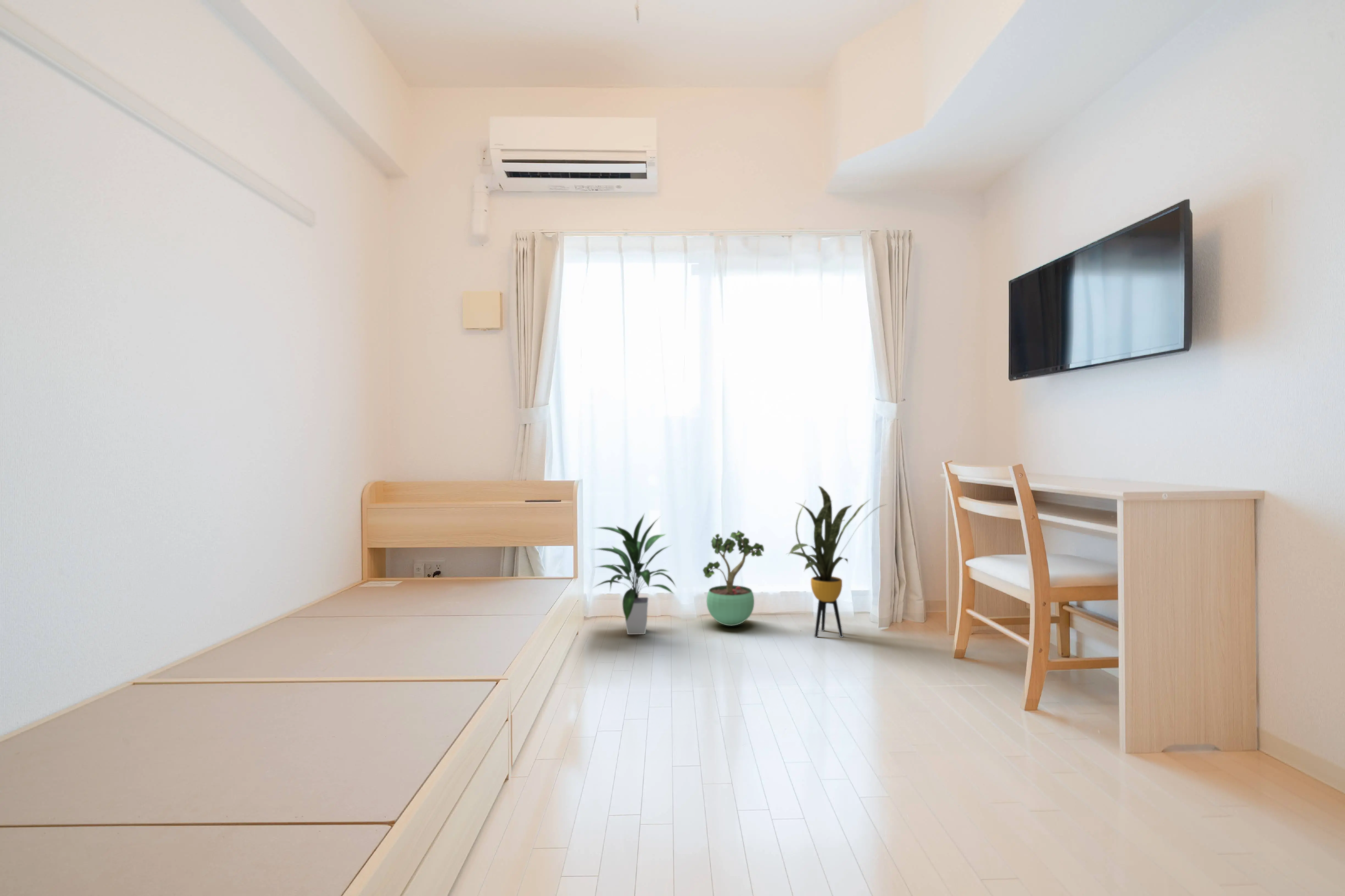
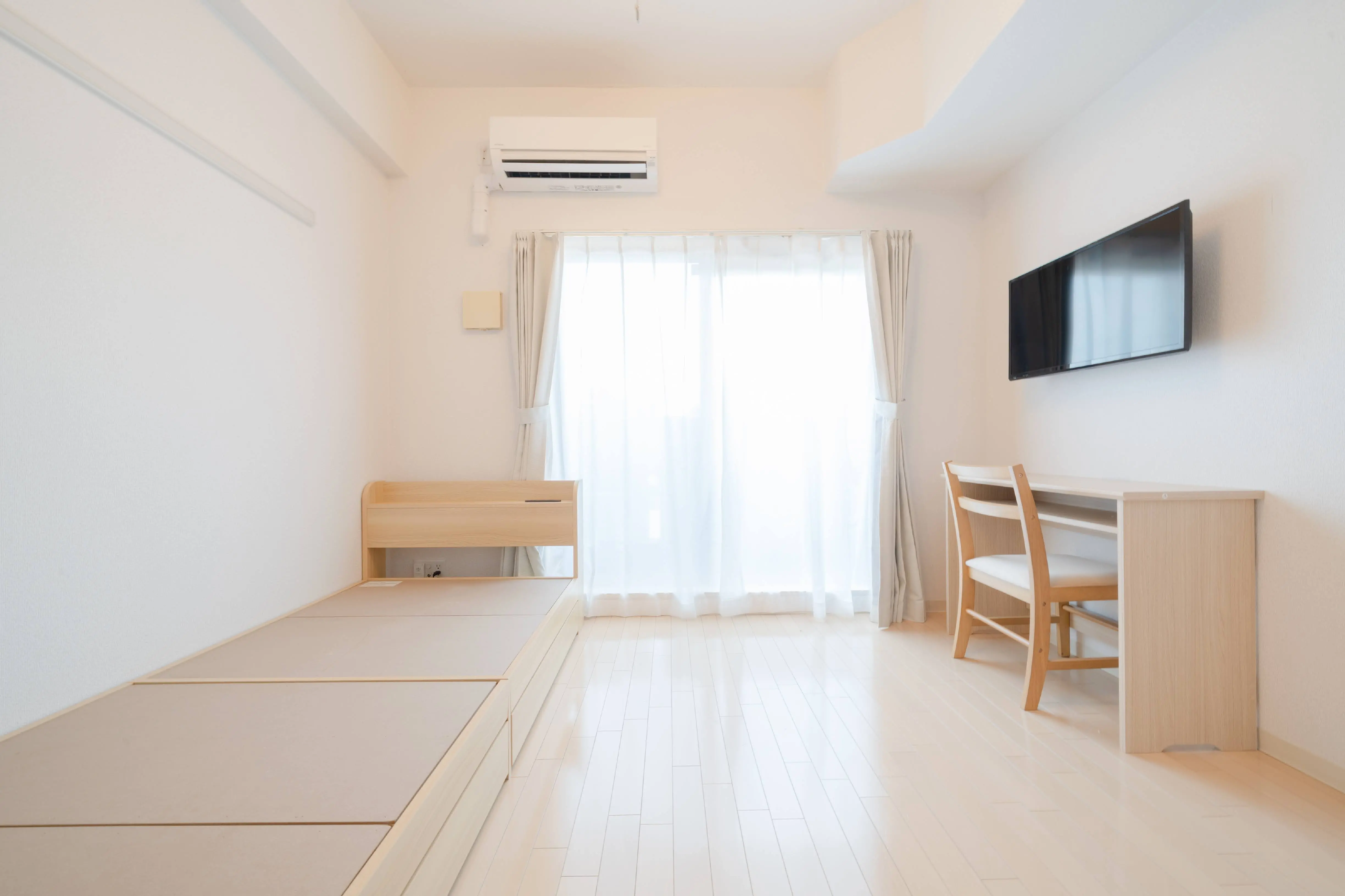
- house plant (831, 561)
- potted plant (733, 577)
- indoor plant (633, 573)
